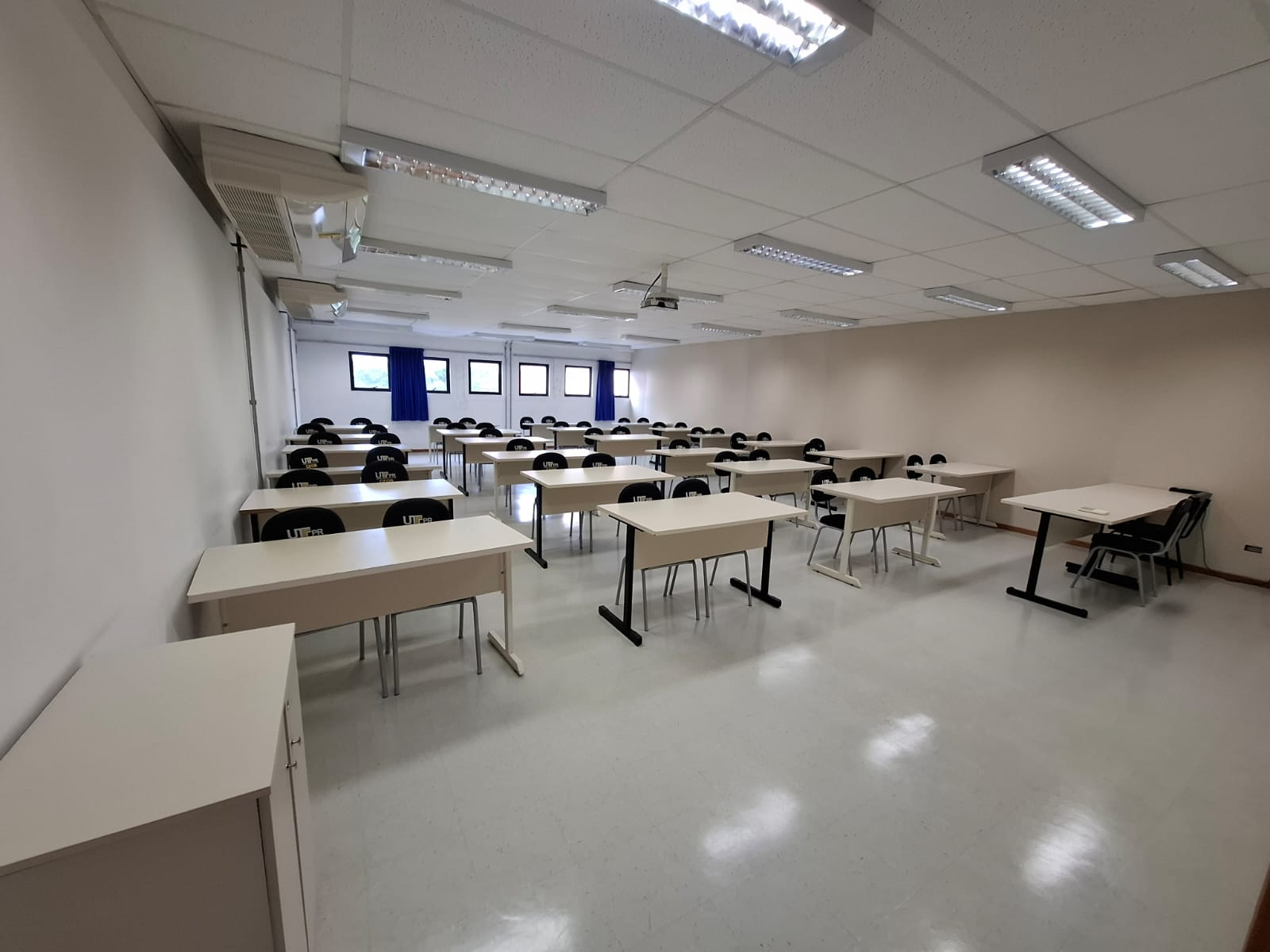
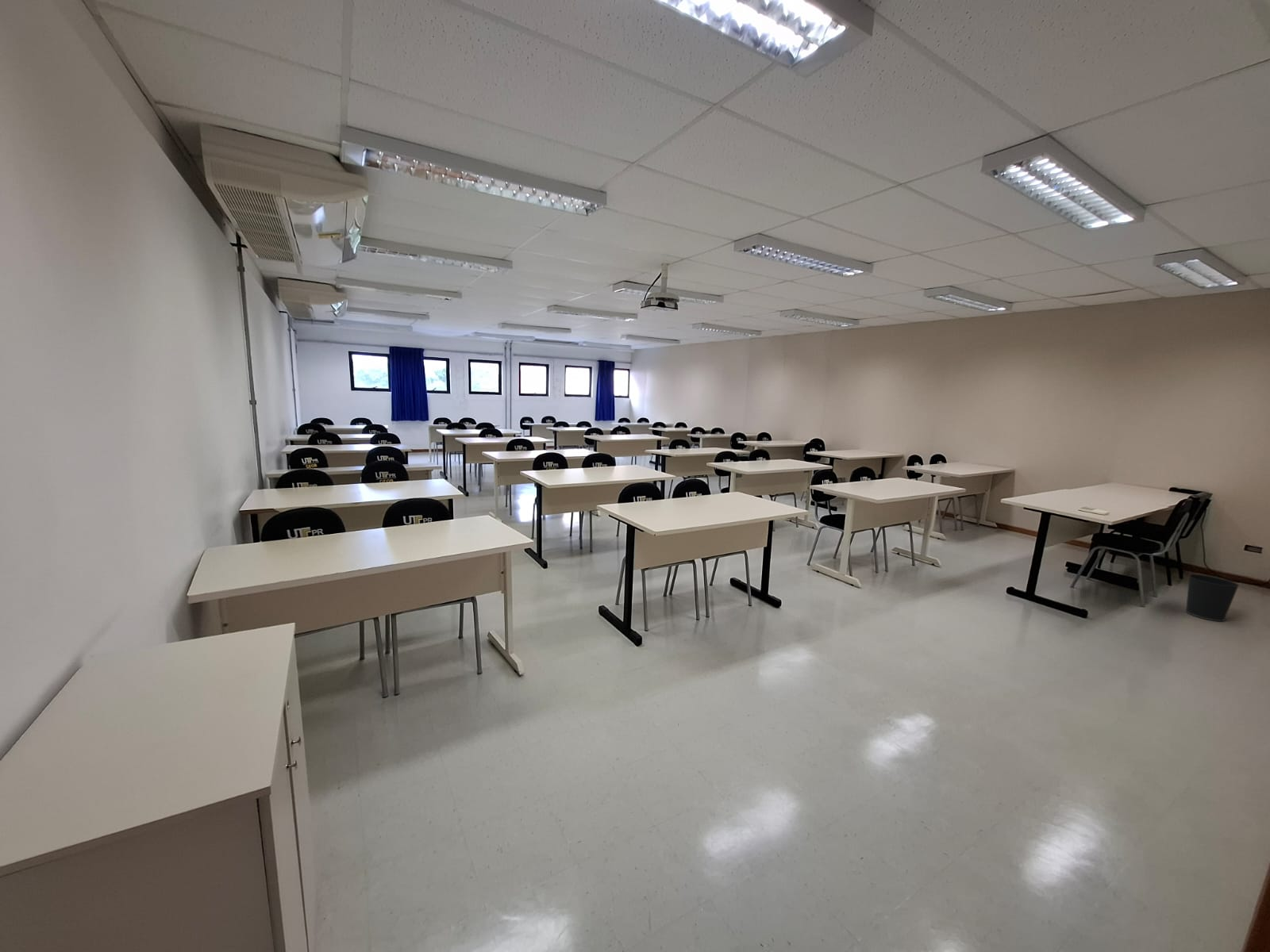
+ wastebasket (1209, 597)
